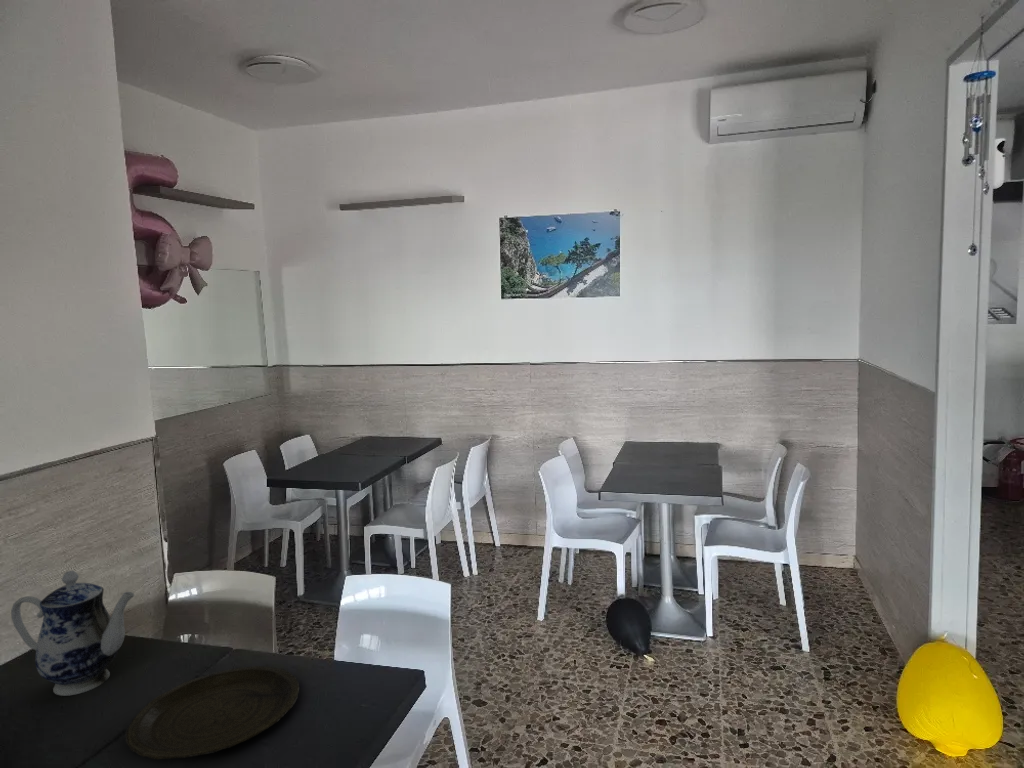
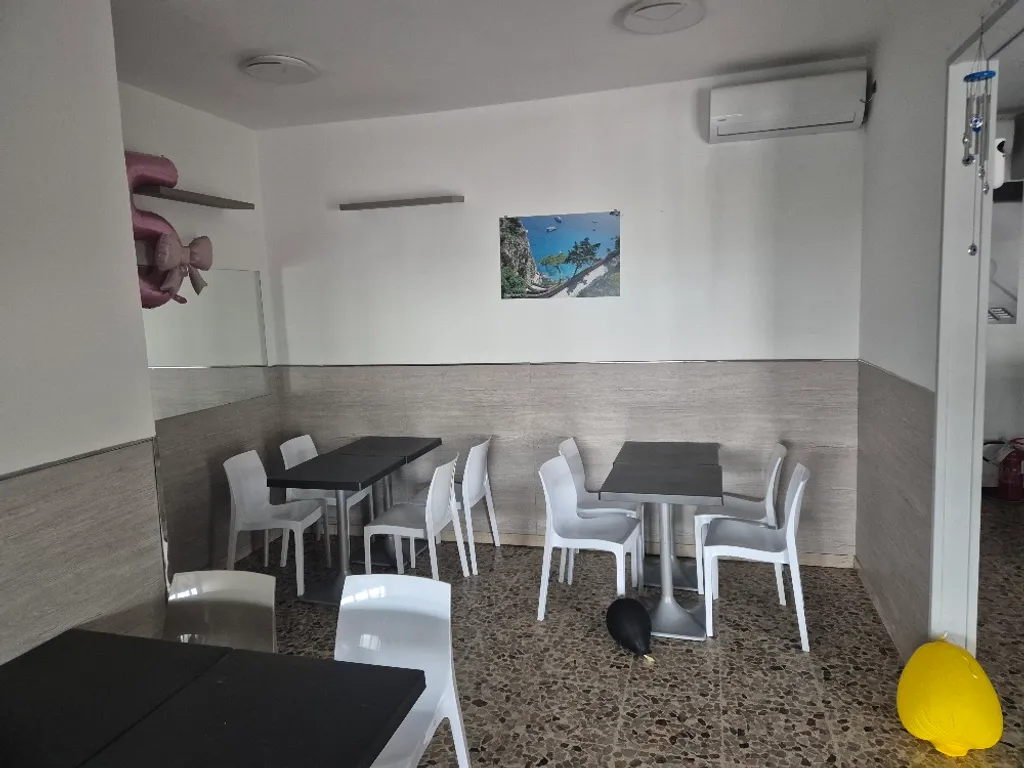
- plate (216, 710)
- teapot (76, 627)
